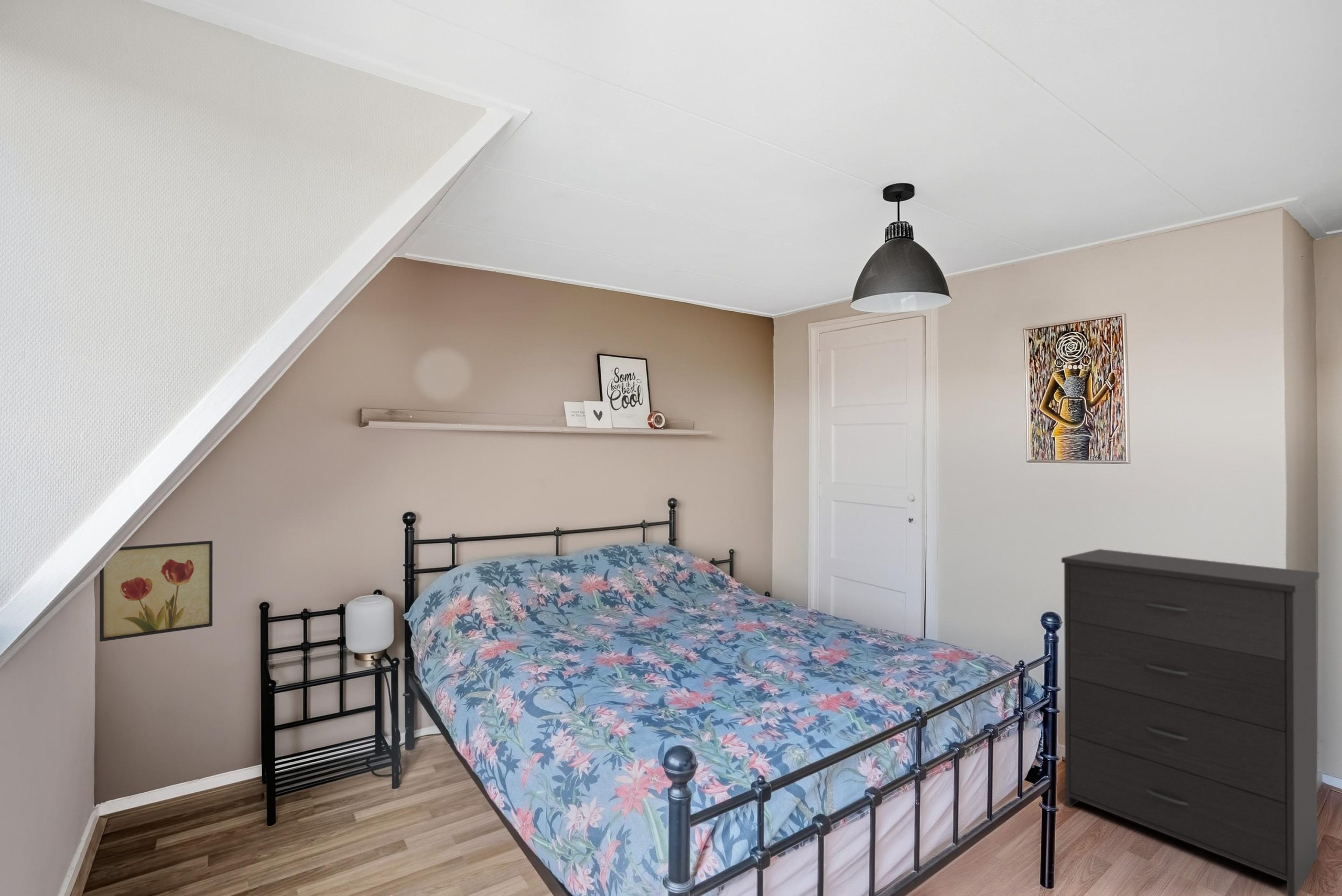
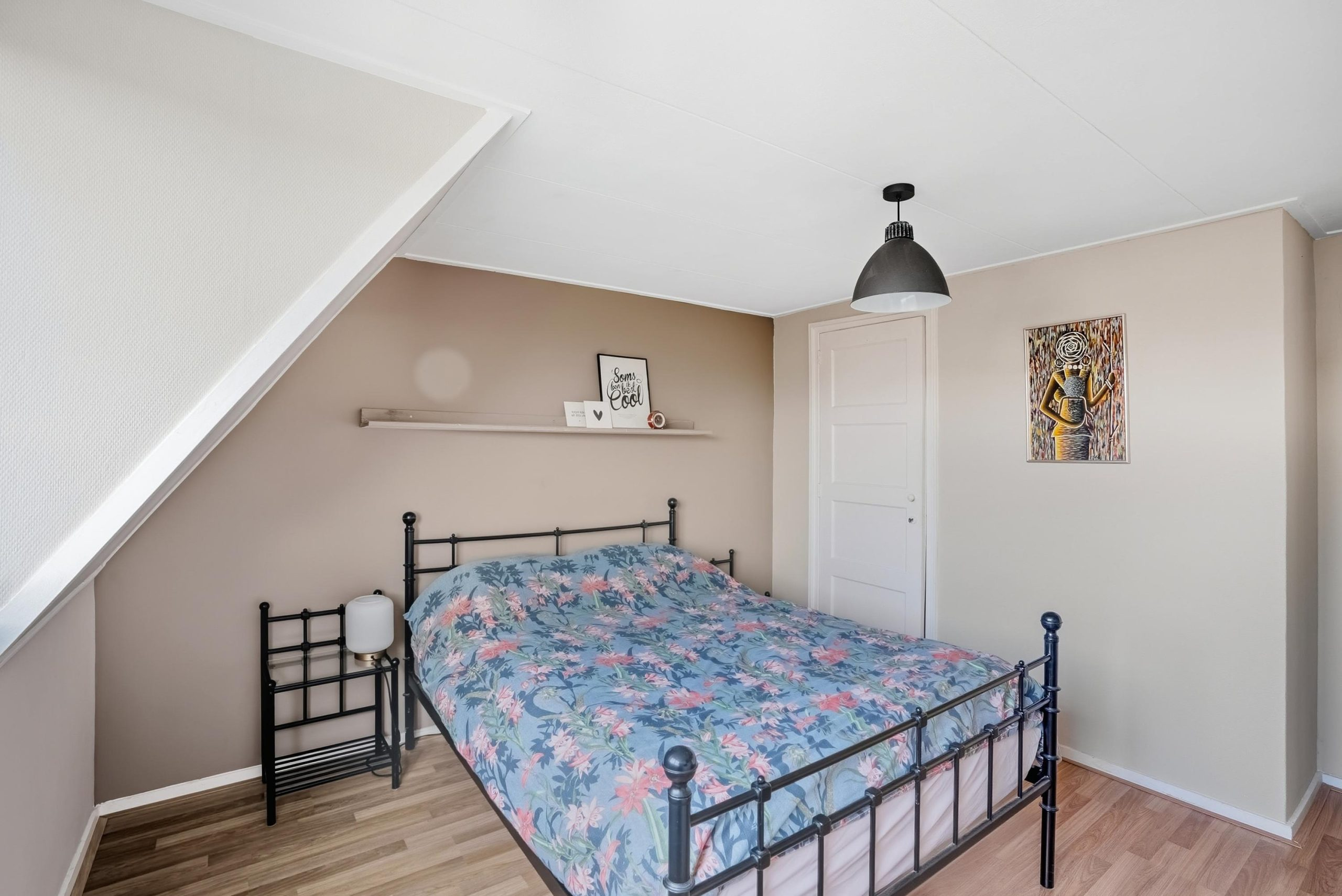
- wall art (158, 588)
- dresser (1182, 697)
